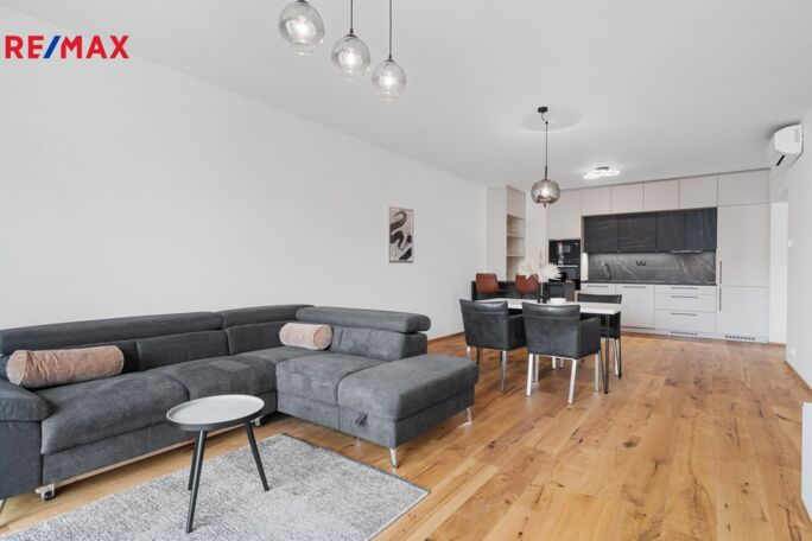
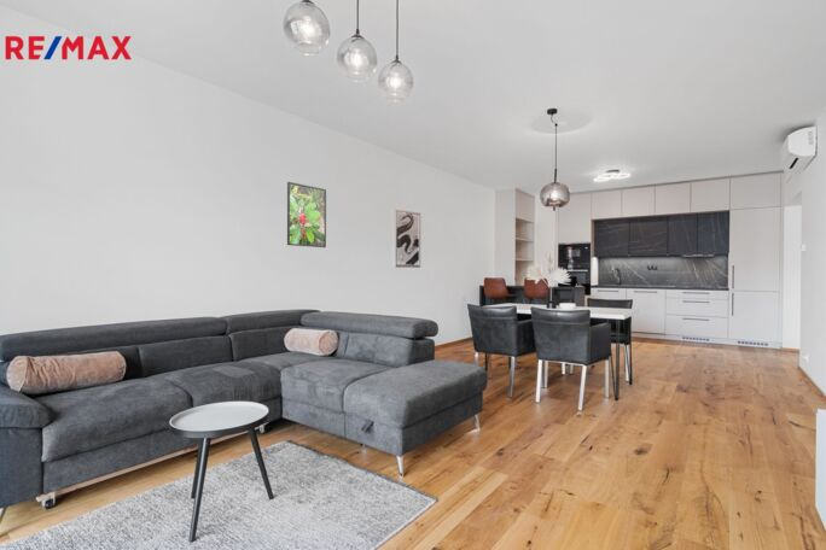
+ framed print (307, 216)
